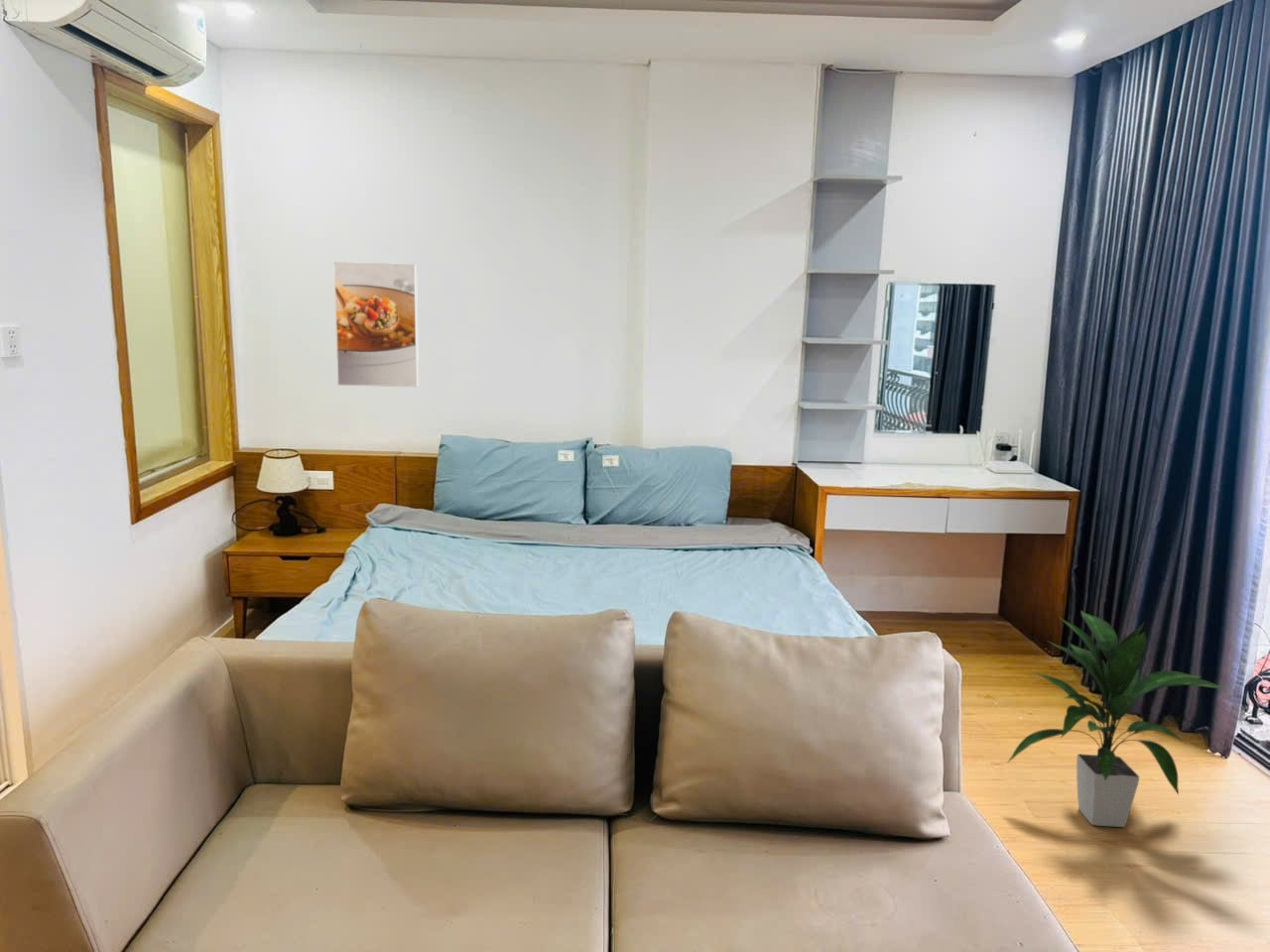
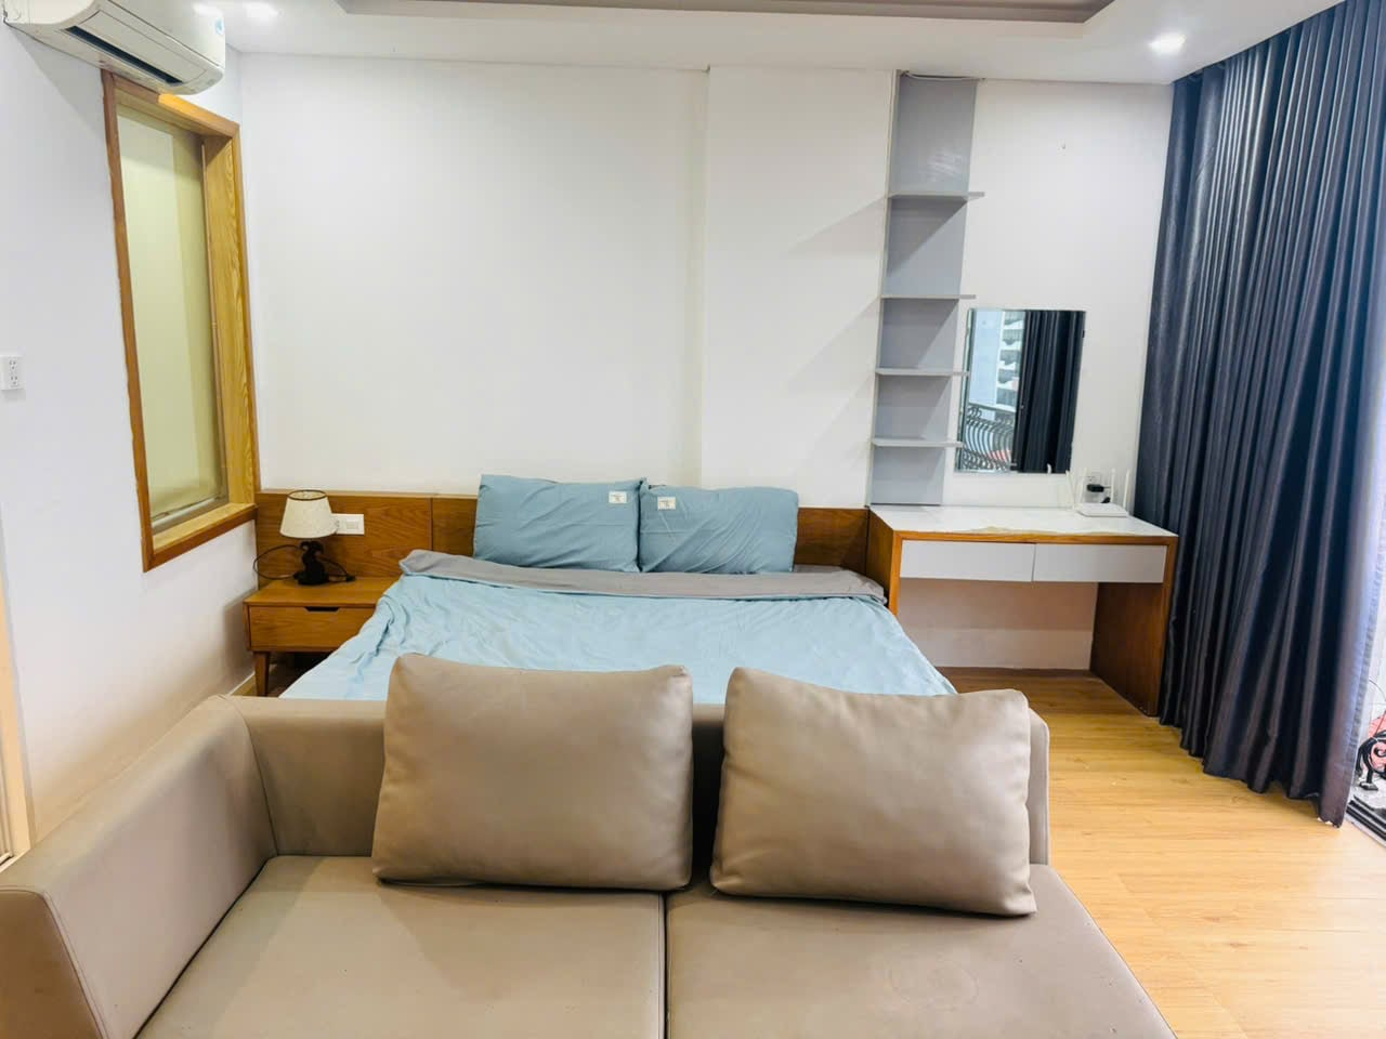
- indoor plant (1104, 715)
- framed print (376, 325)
